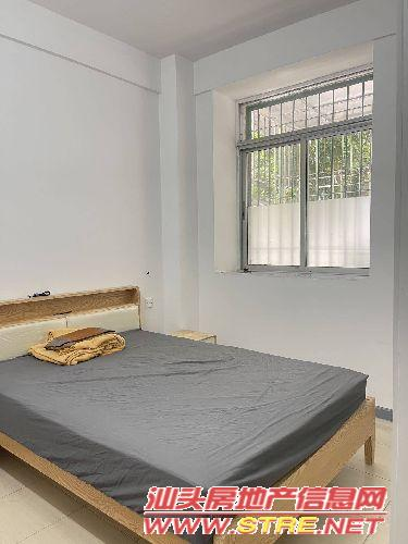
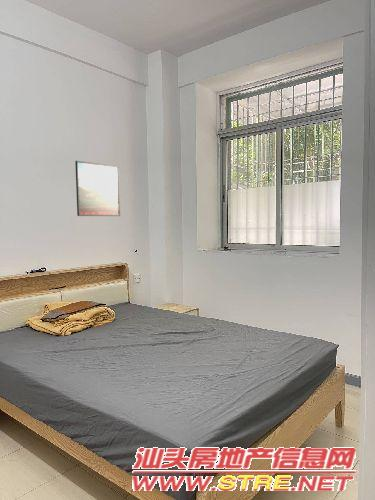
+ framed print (99, 190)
